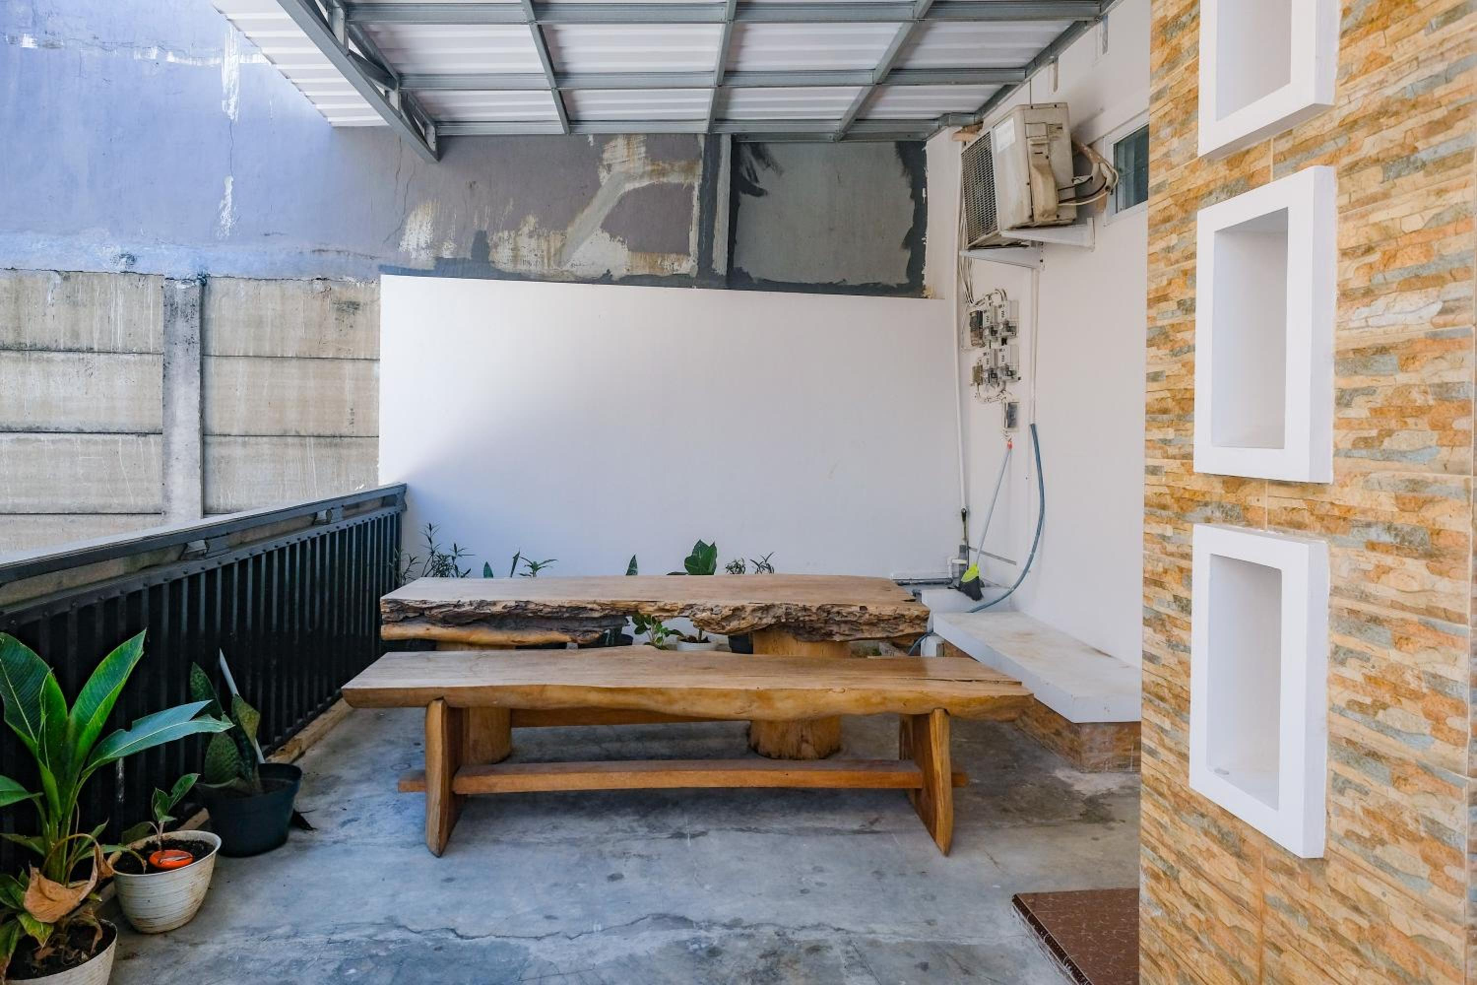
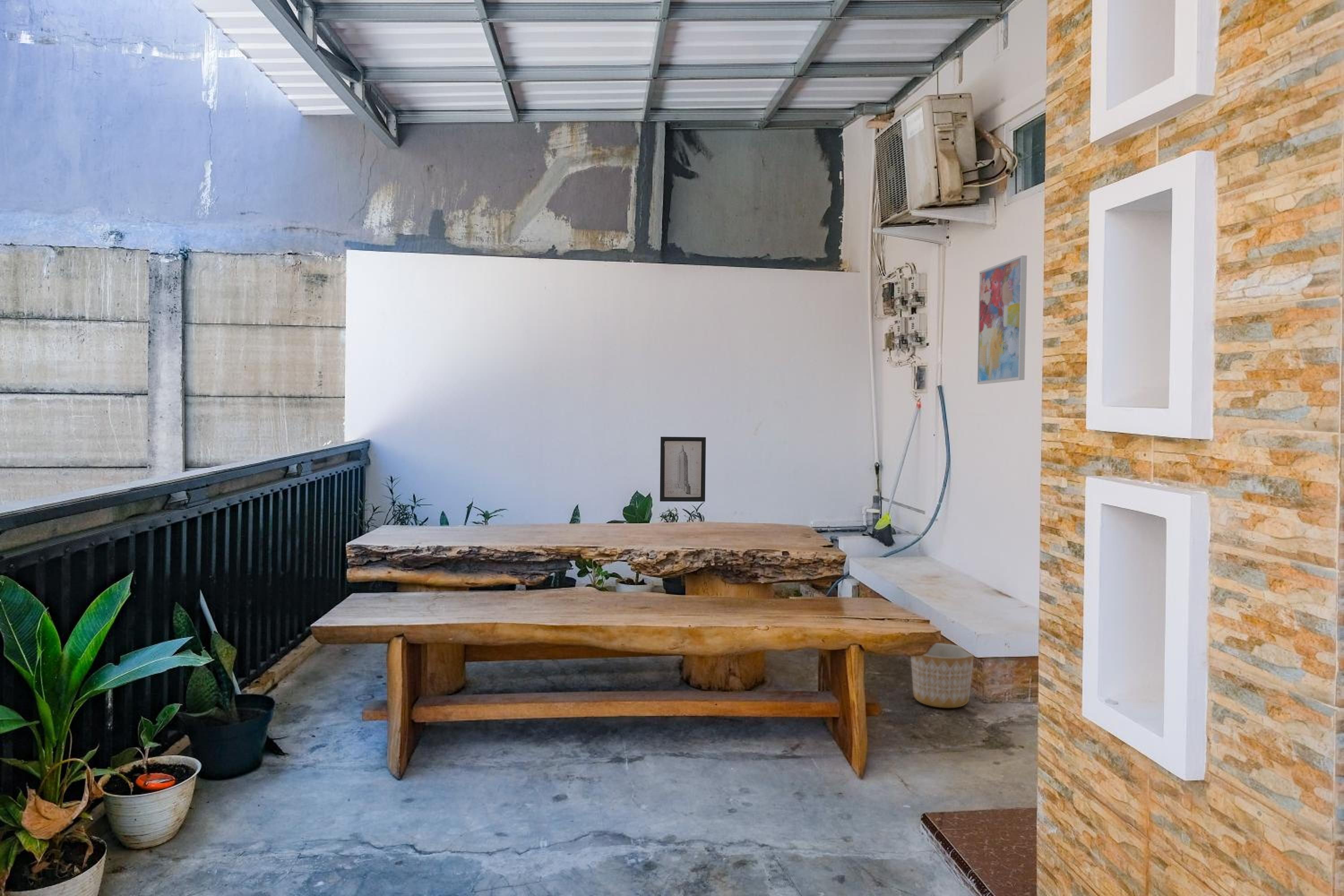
+ wall art (683, 469)
+ planter (941, 676)
+ wall art (1001, 323)
